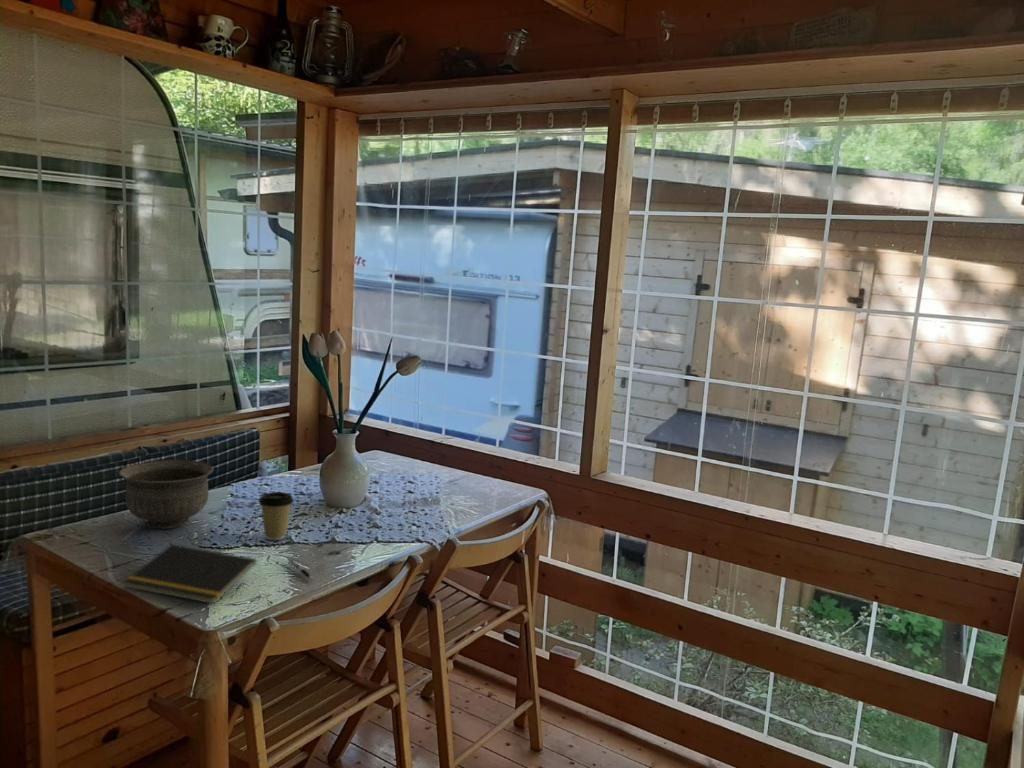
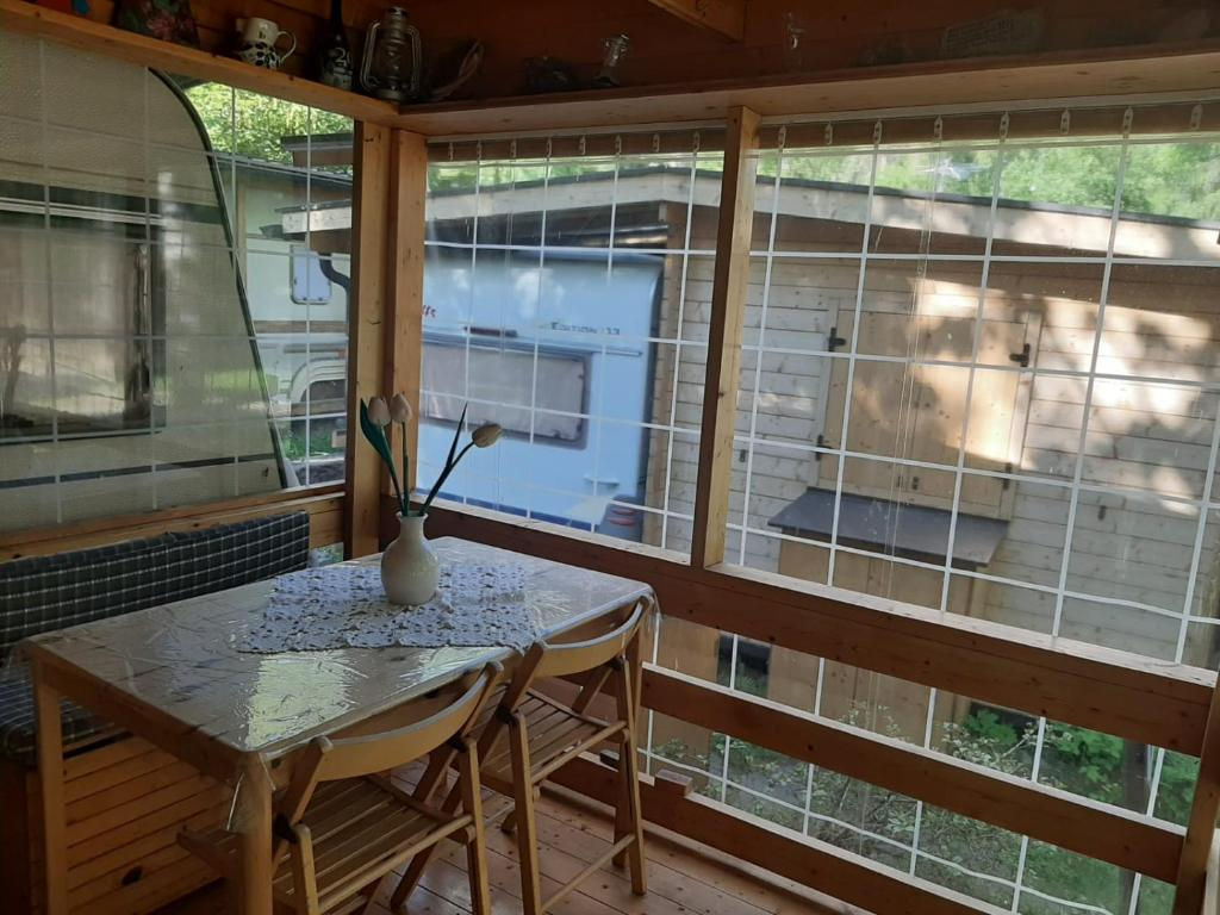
- coffee cup (276, 515)
- bowl (167, 495)
- pen (300, 568)
- notepad (191, 572)
